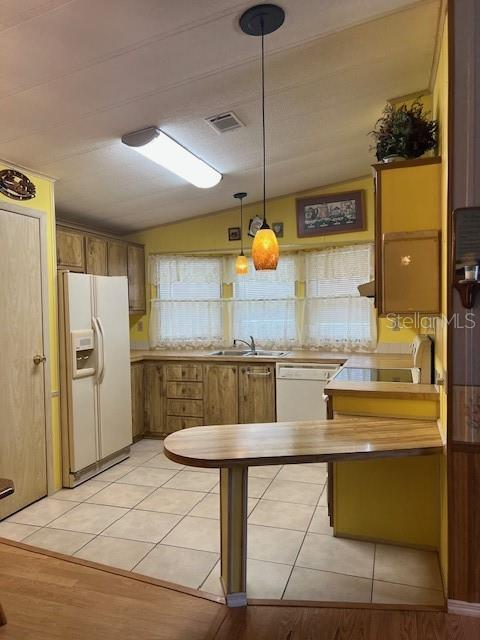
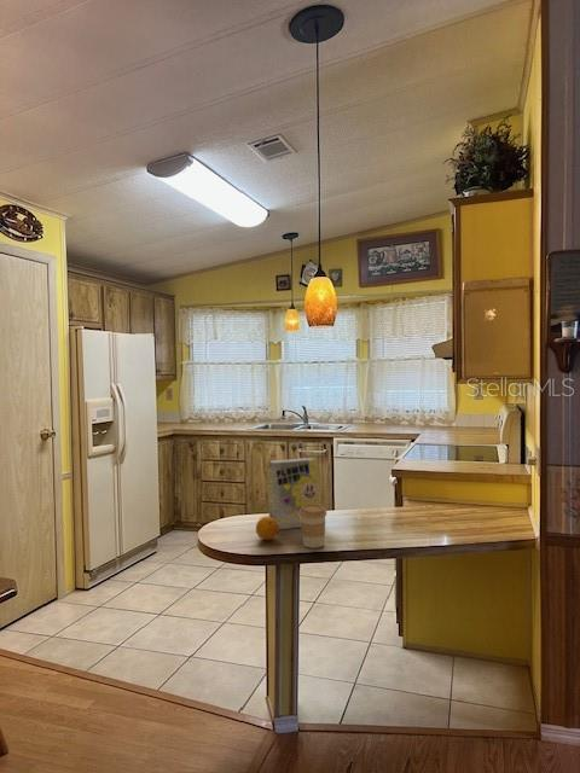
+ fruit (267, 528)
+ coffee cup (313, 525)
+ cereal box (292, 493)
